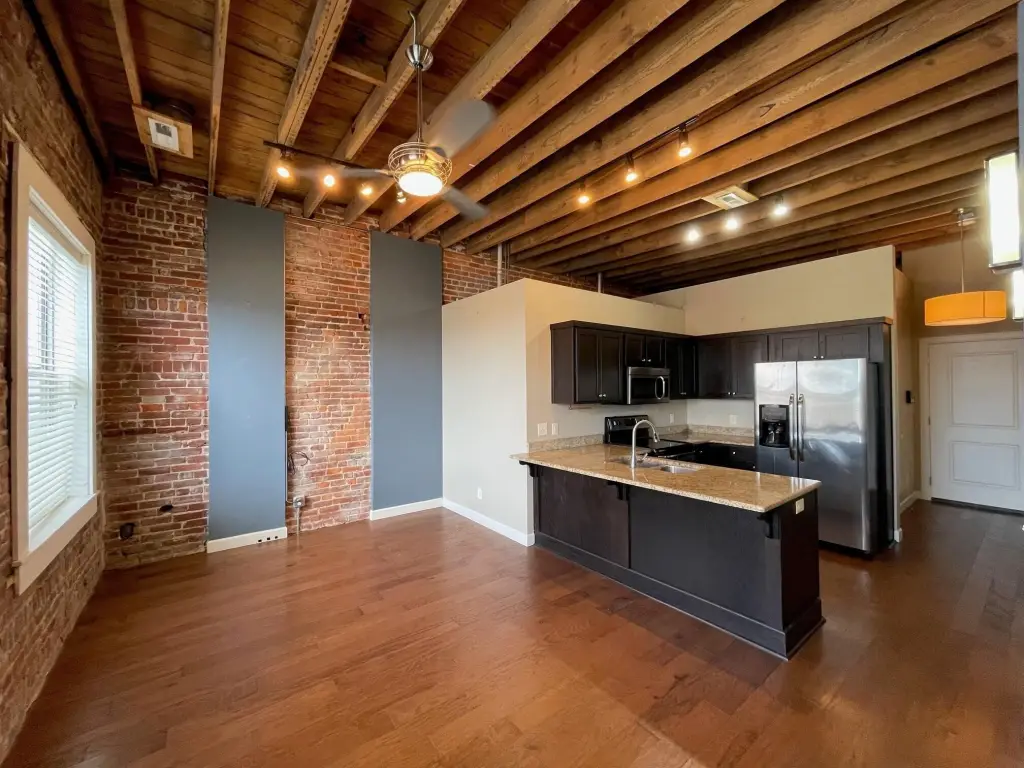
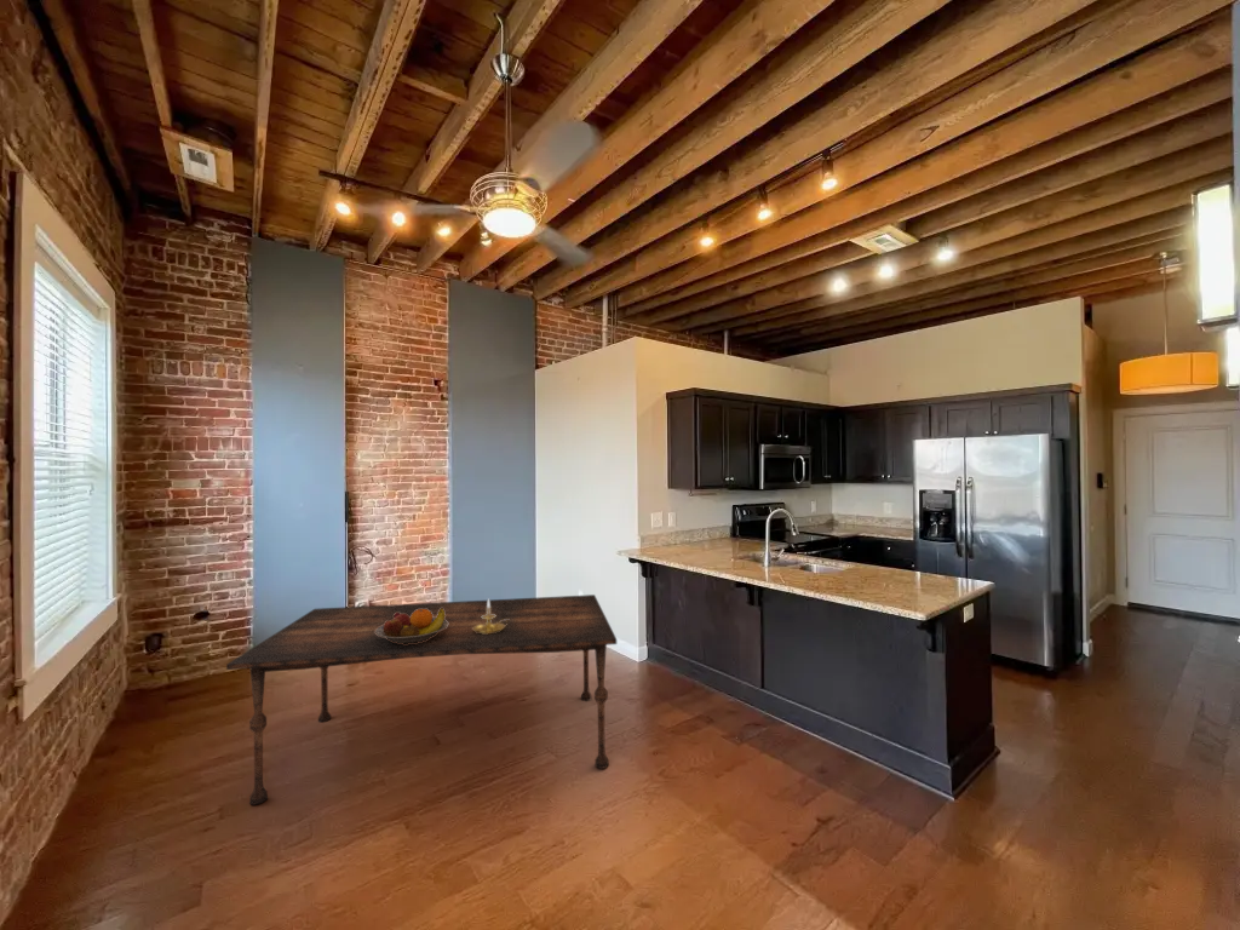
+ dining table (441, 655)
+ fruit bowl (412, 624)
+ candle holder (490, 614)
